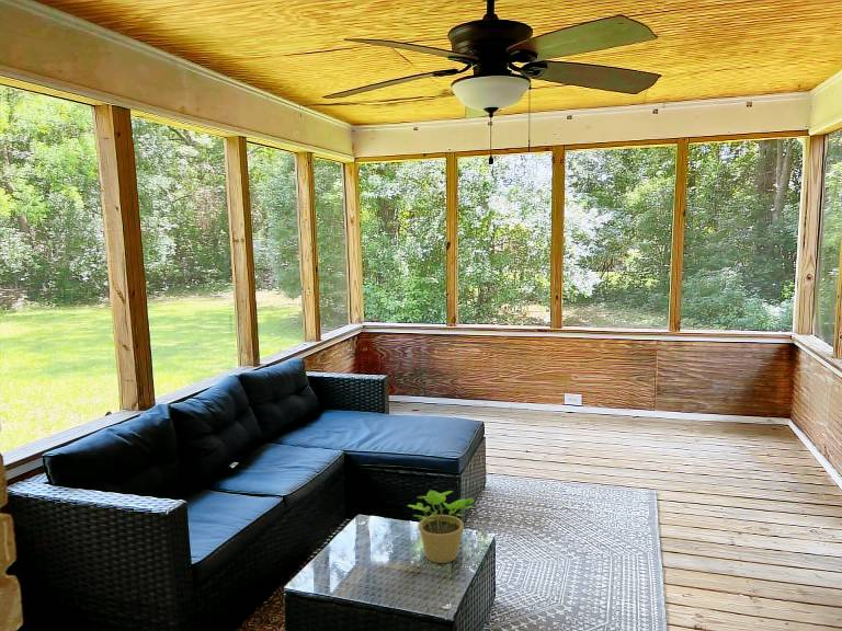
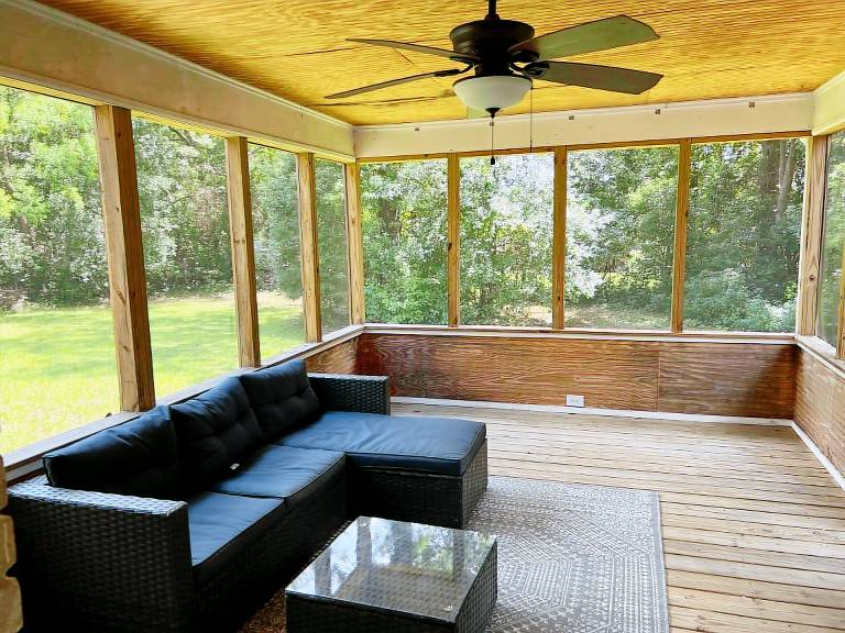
- potted plant (436, 518)
